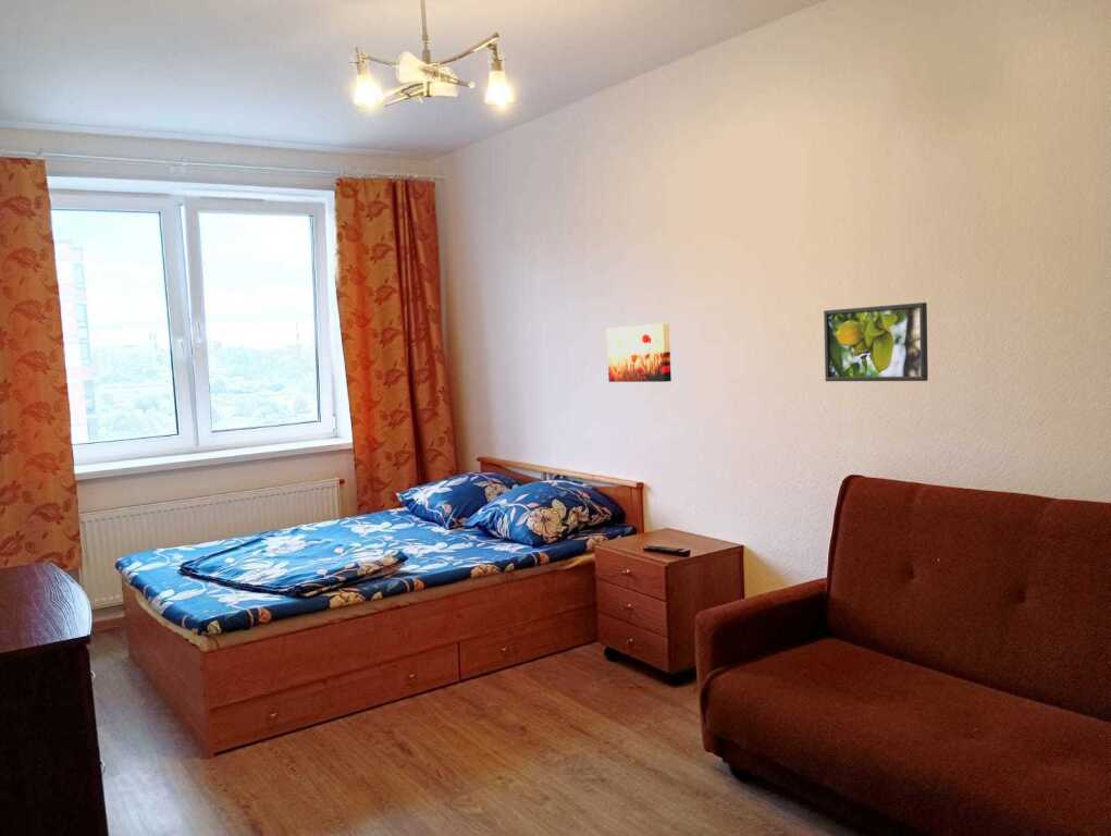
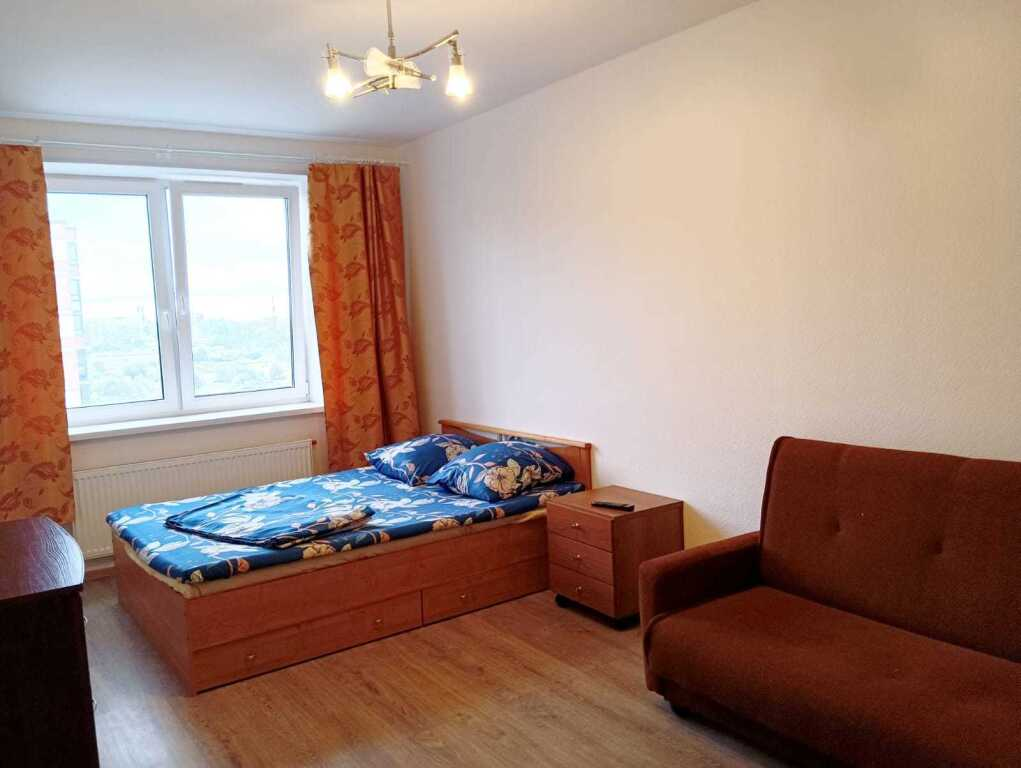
- wall art (638, 354)
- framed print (873, 344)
